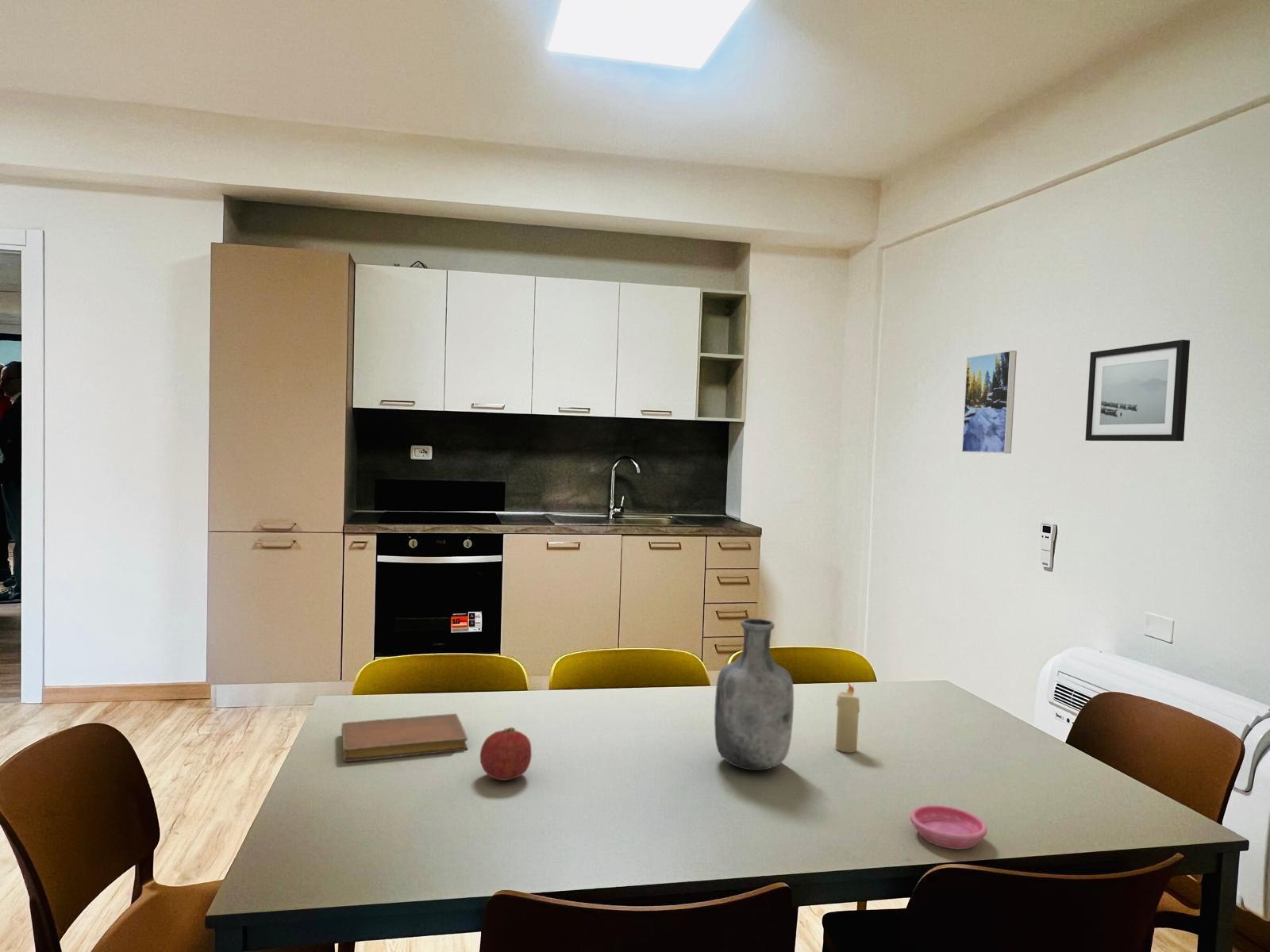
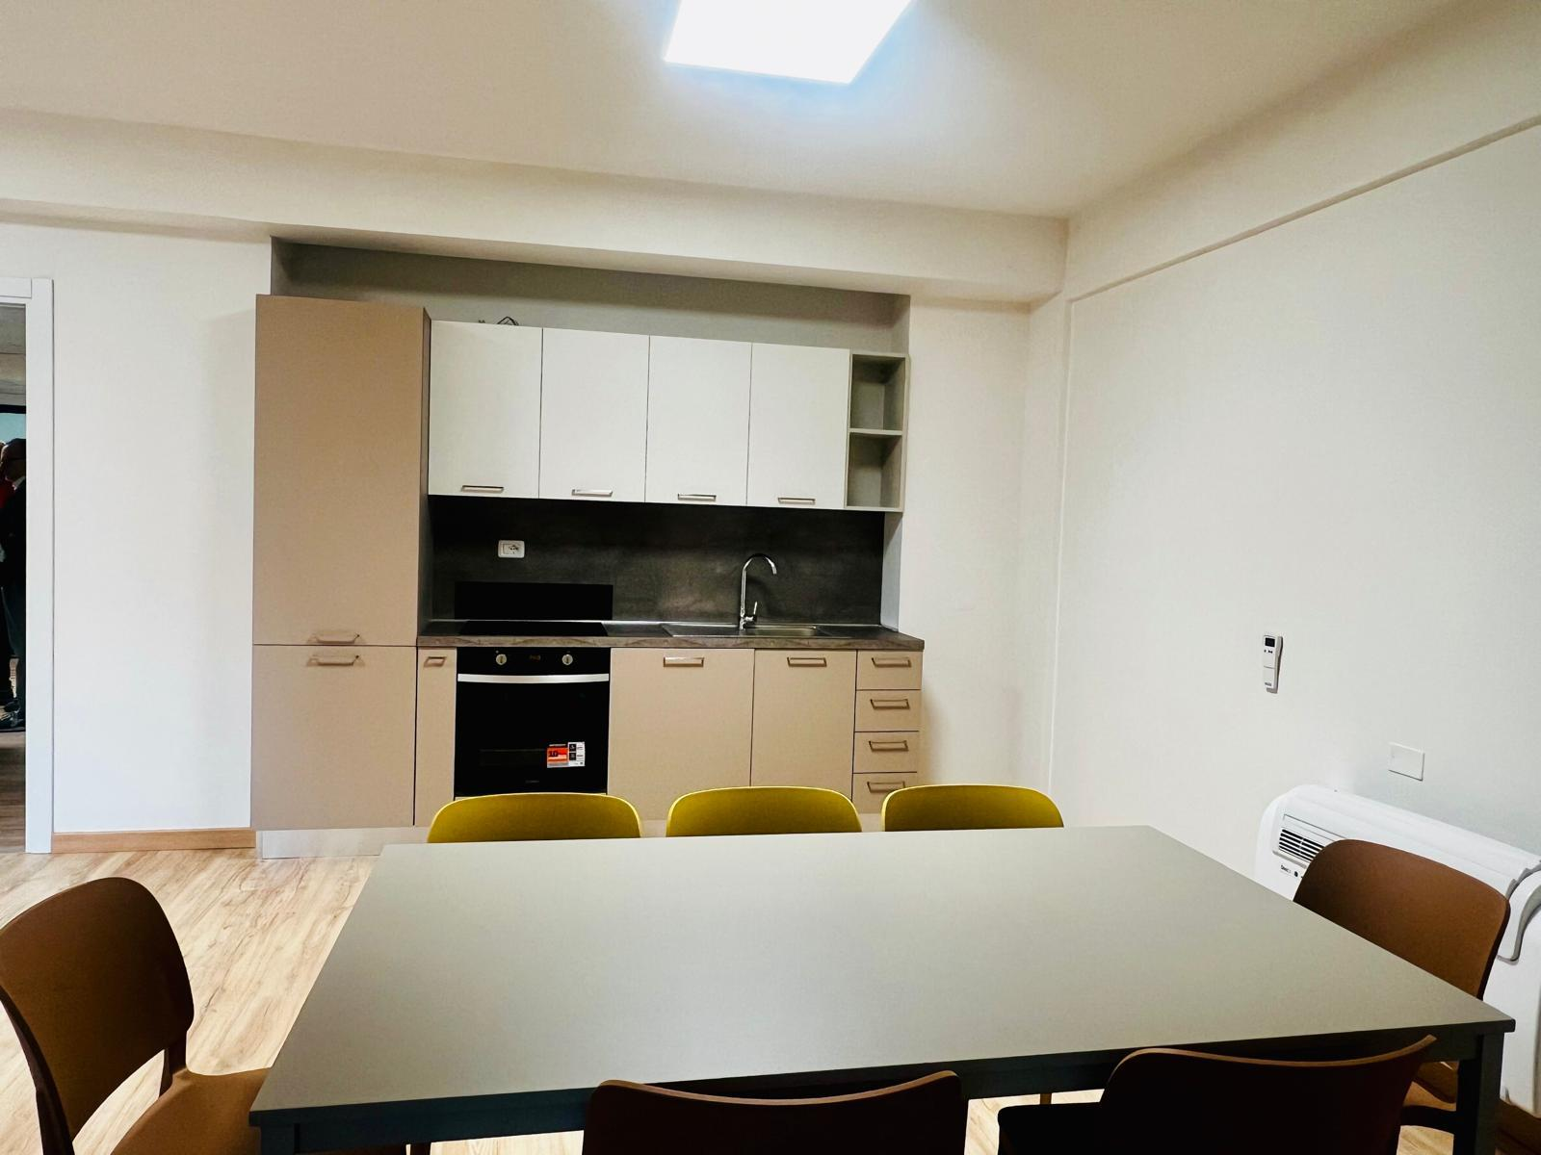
- wall art (1133, 393)
- vase (754, 693)
- saucer (948, 827)
- notebook (403, 735)
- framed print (987, 403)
- candle (847, 715)
- fruit (506, 752)
